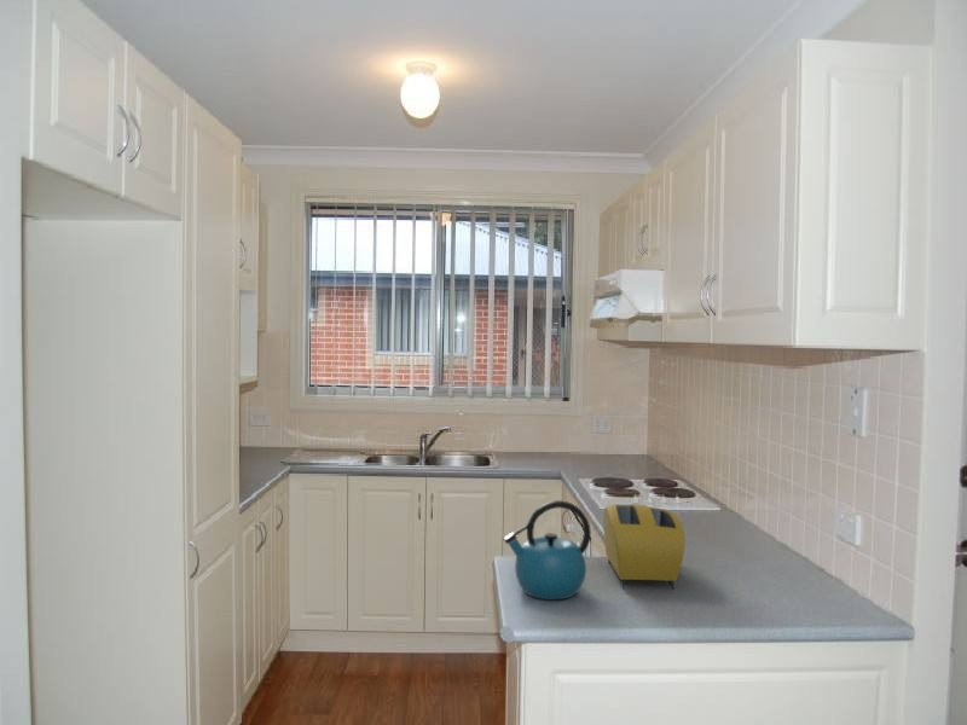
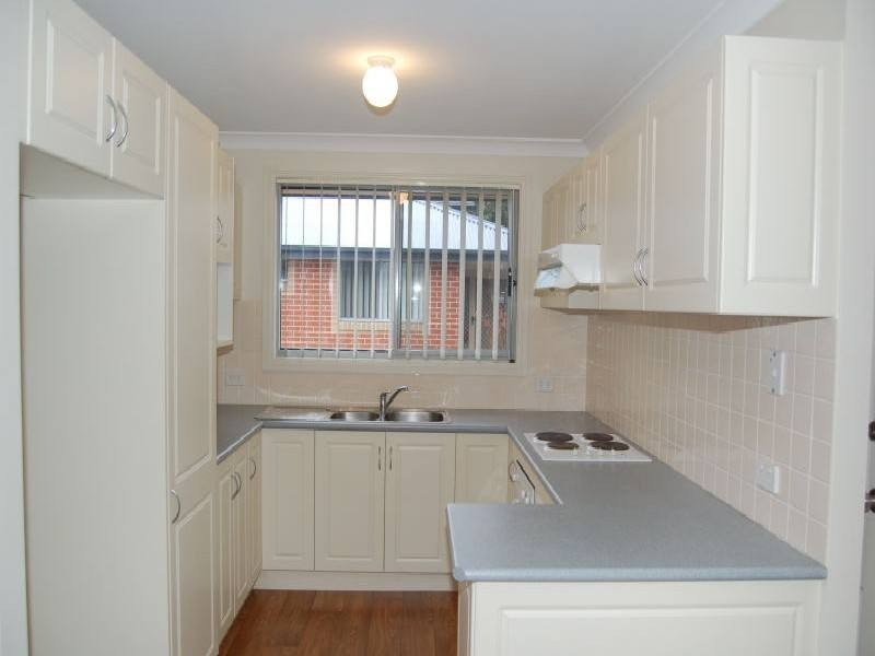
- toaster (641, 539)
- kettle (546, 546)
